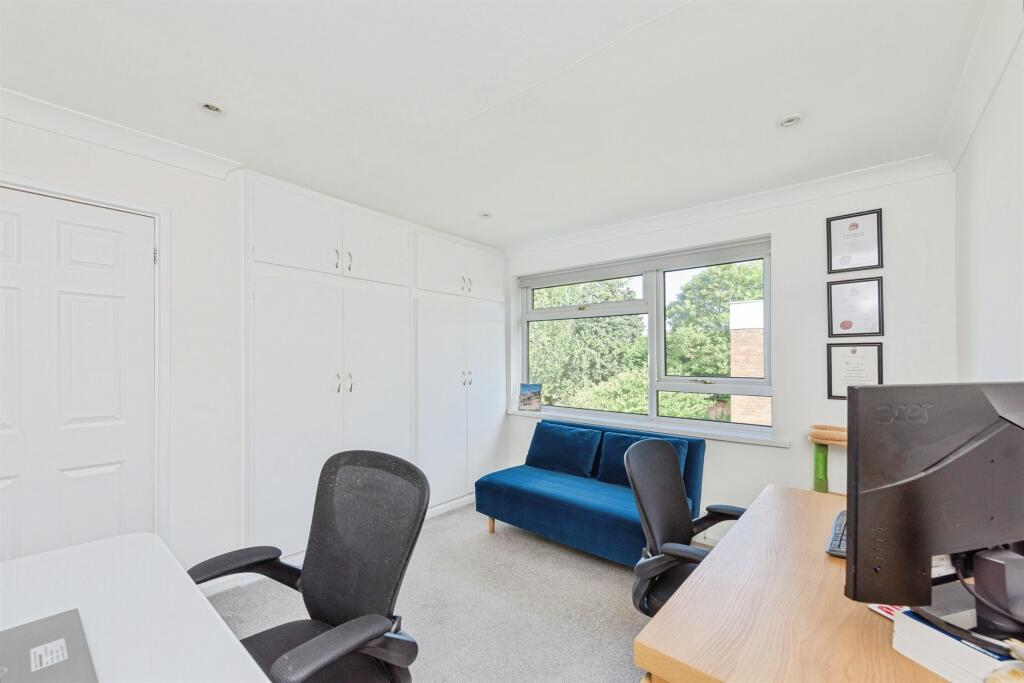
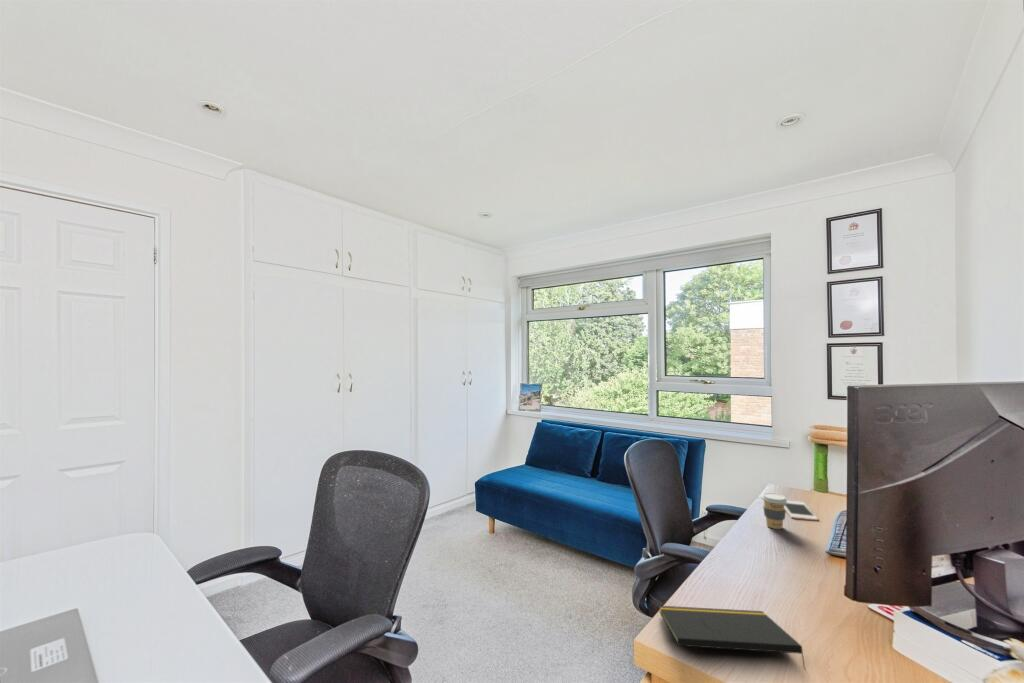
+ notepad (723, 627)
+ coffee cup (774, 511)
+ cell phone (797, 509)
